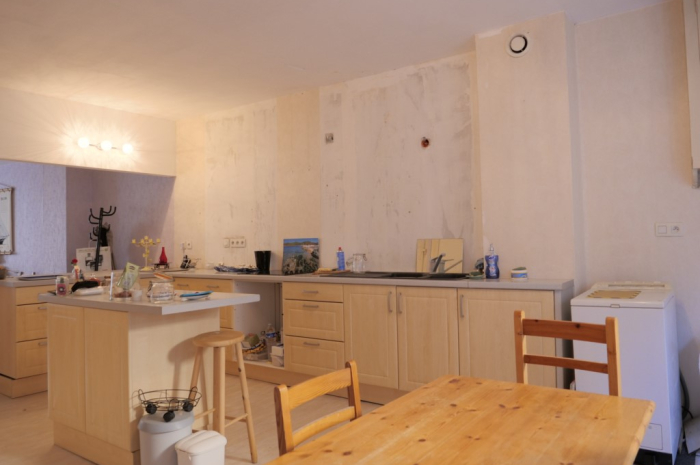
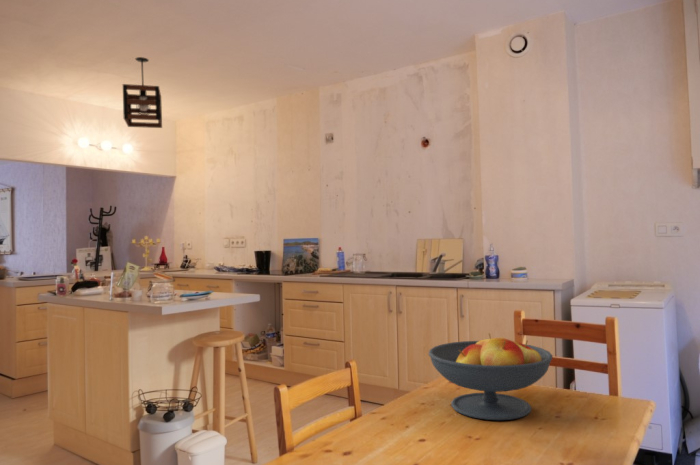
+ pendant light (142, 91)
+ fruit bowl (489, 369)
